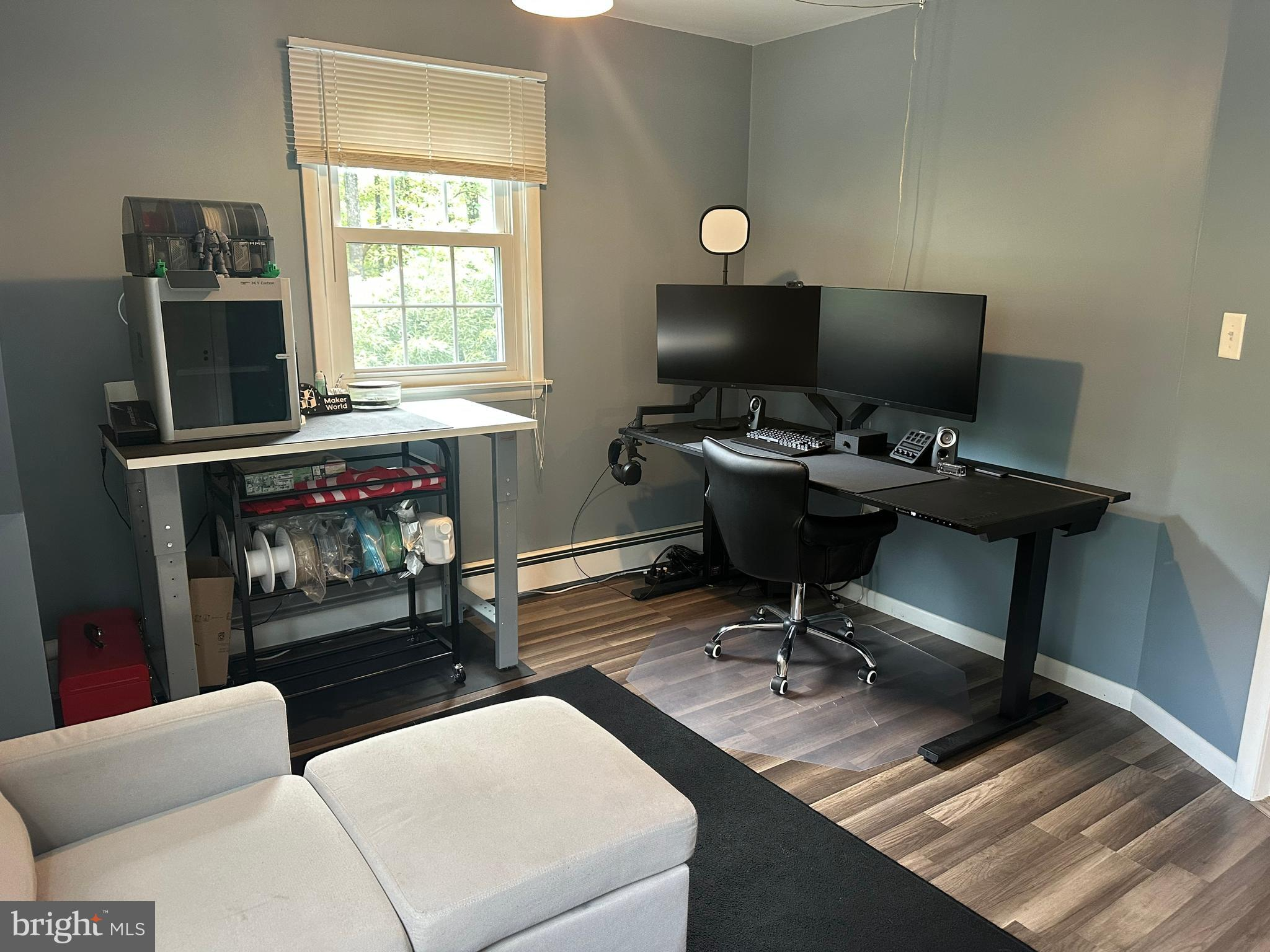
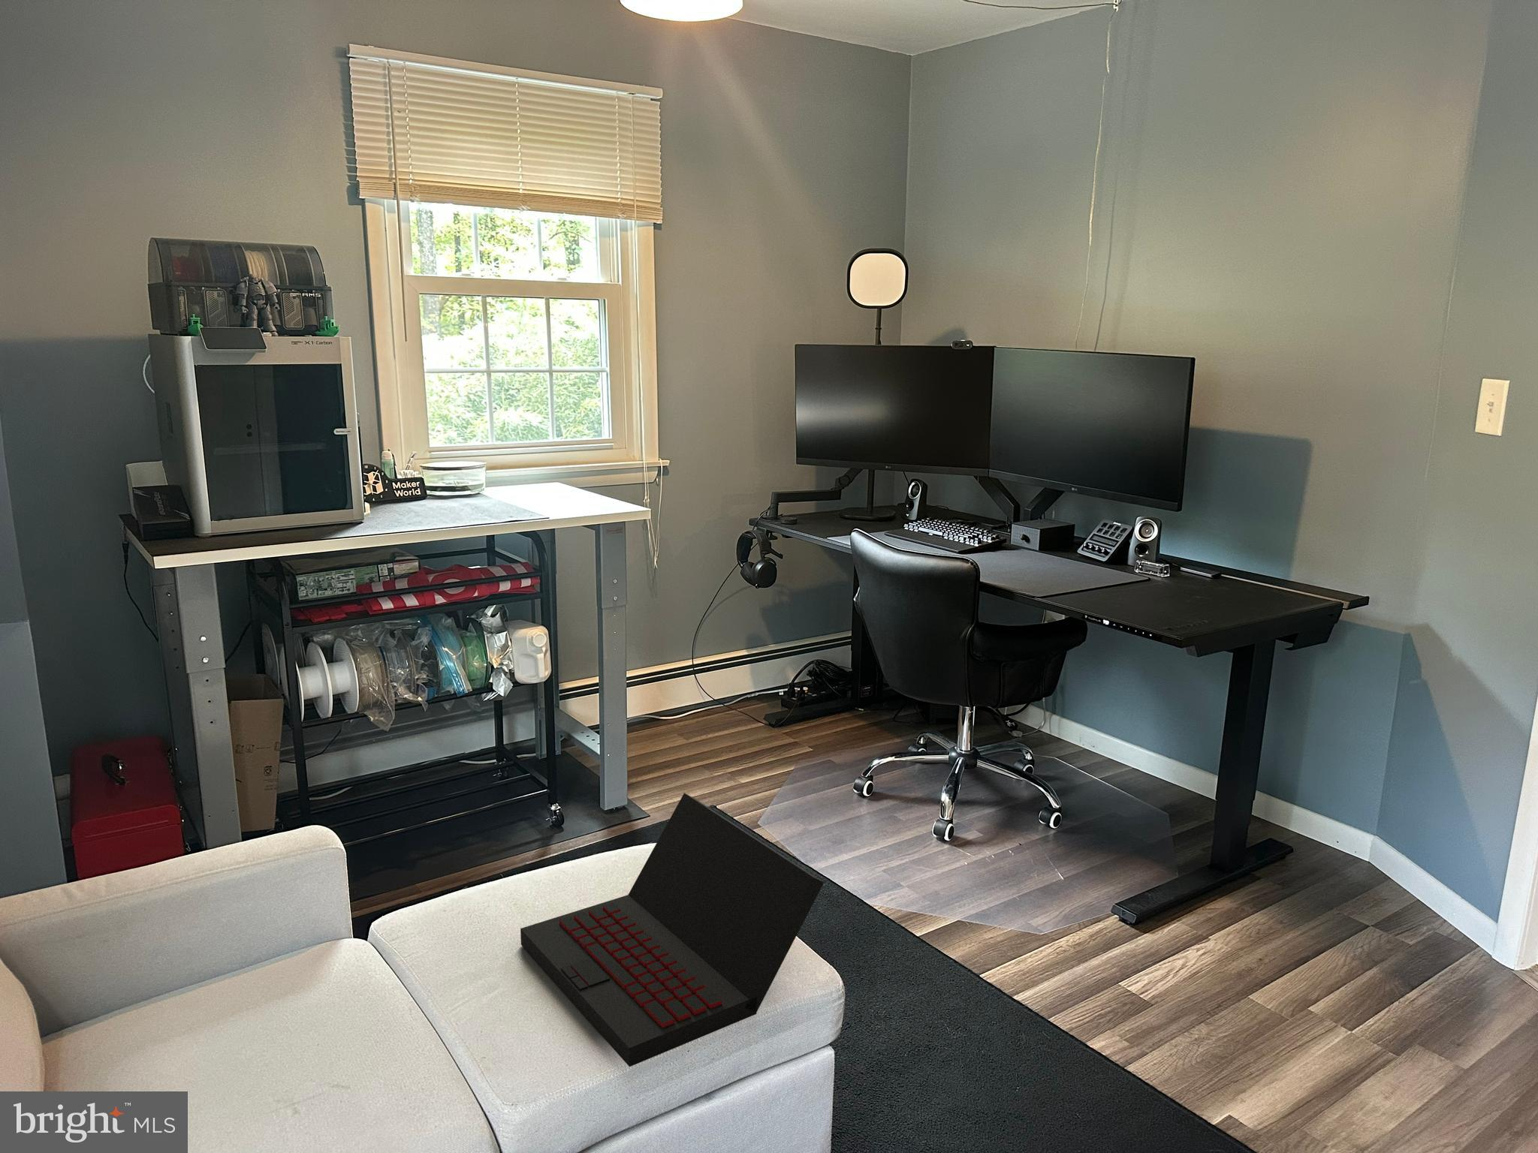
+ laptop (666, 910)
